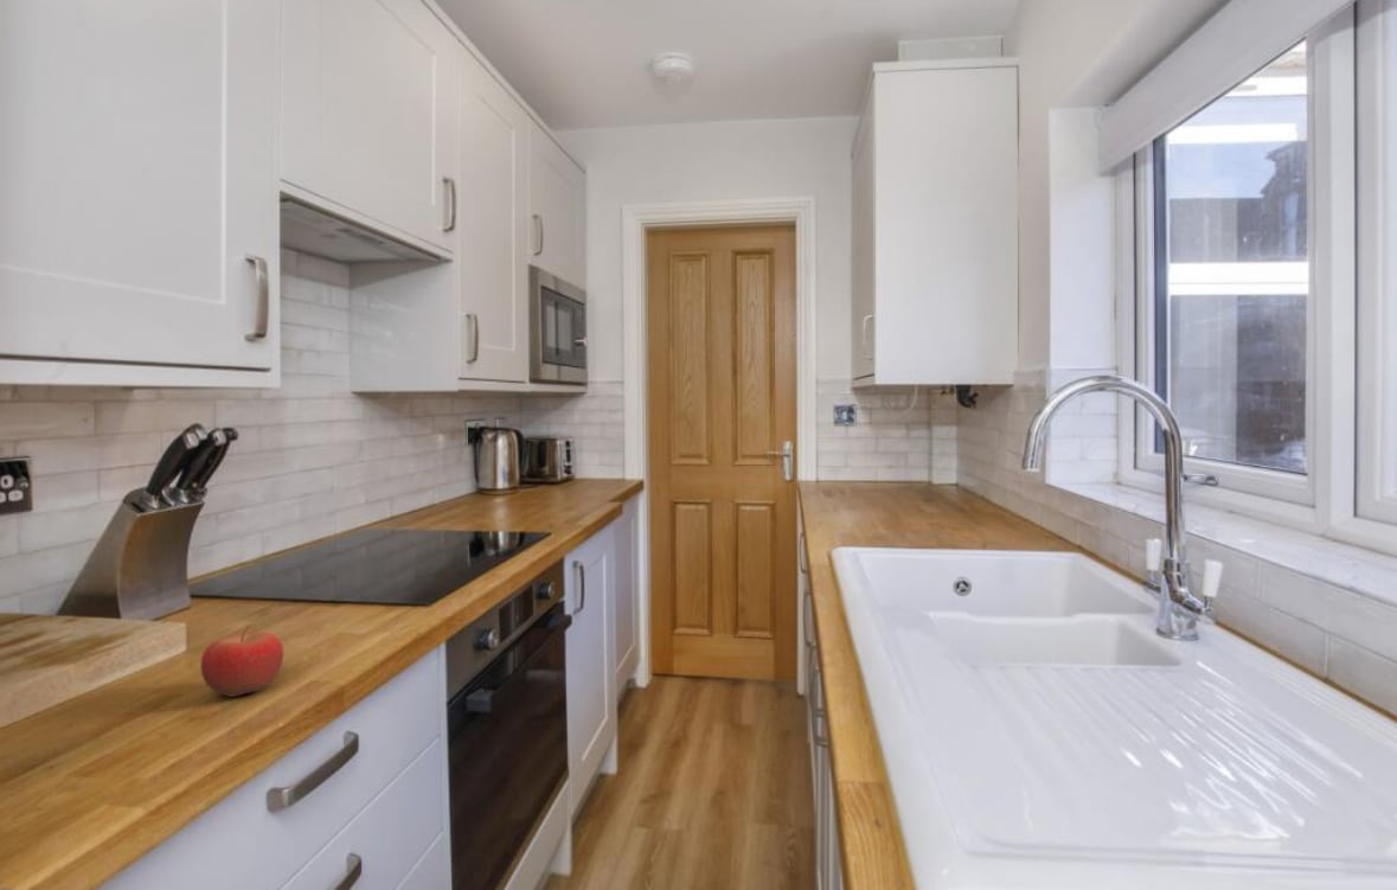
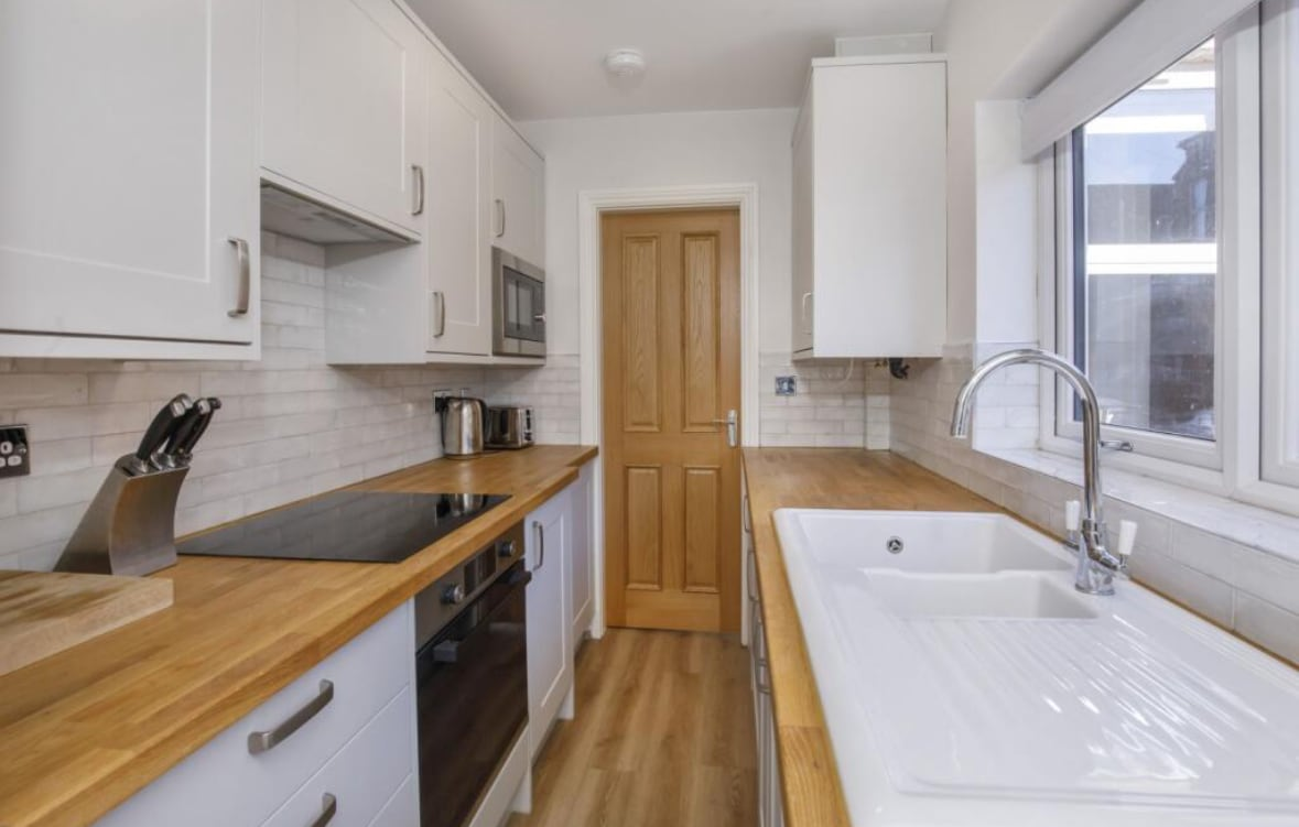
- fruit (243, 658)
